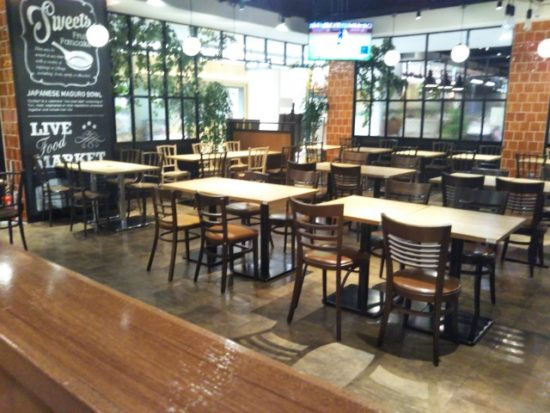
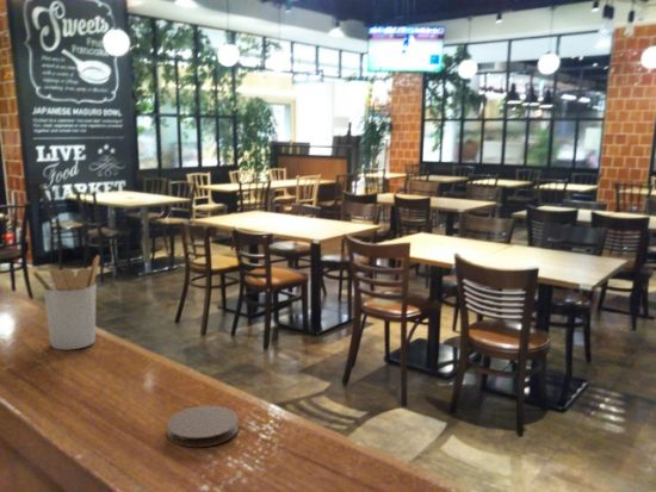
+ coaster (203, 424)
+ utensil holder (72, 303)
